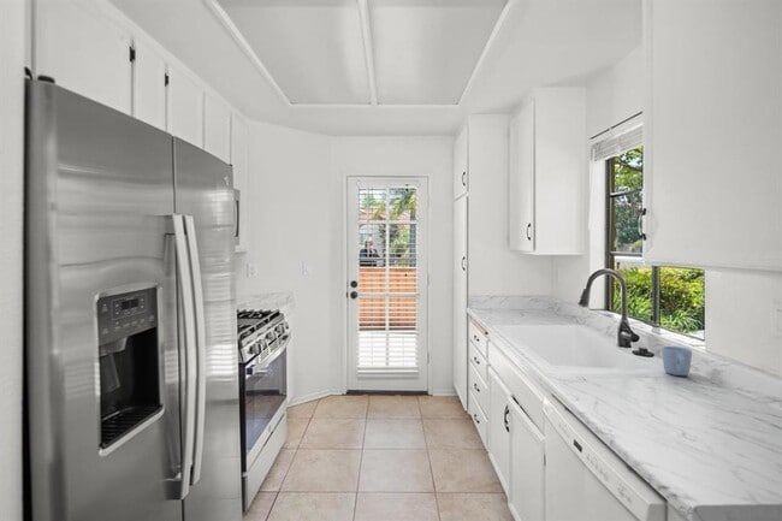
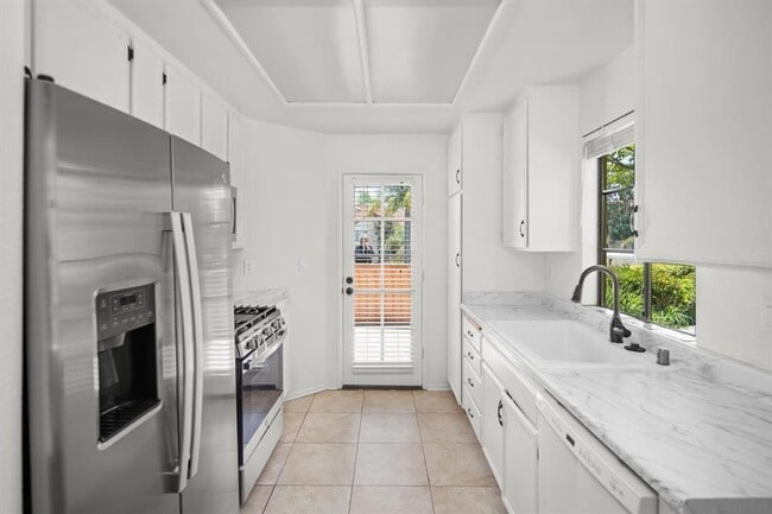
- mug (677, 362)
